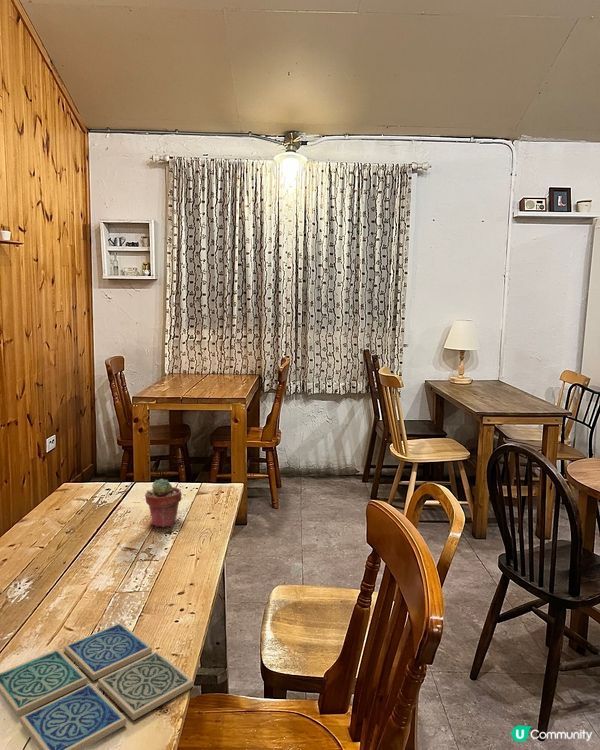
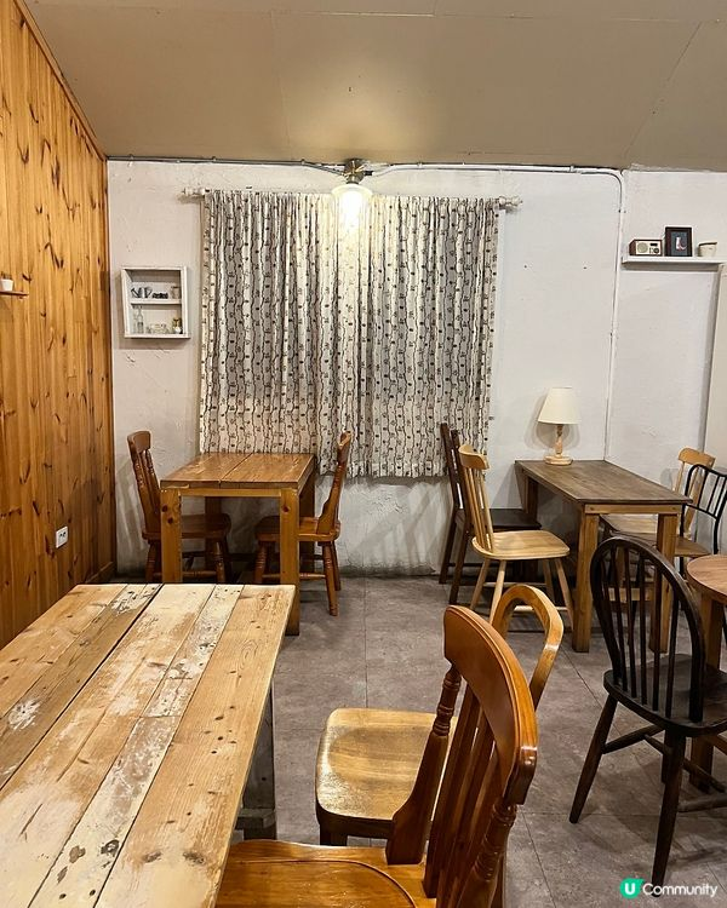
- potted succulent (163, 501)
- drink coaster (93, 680)
